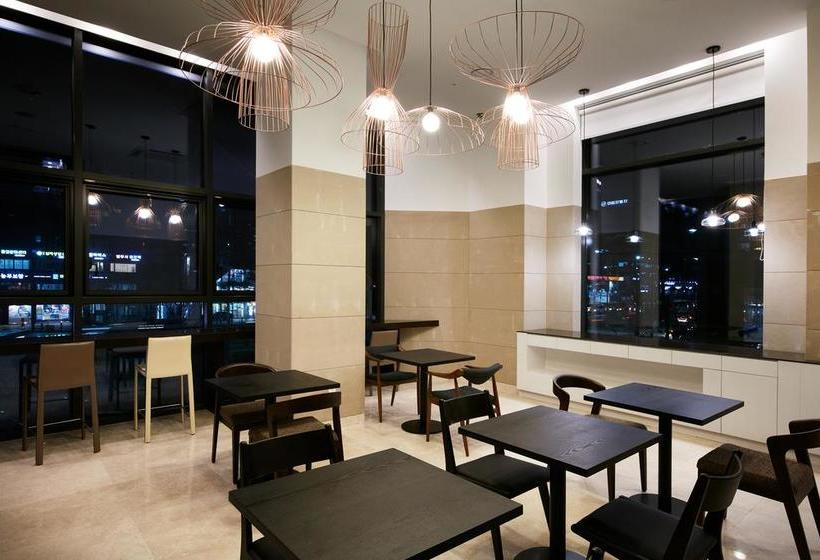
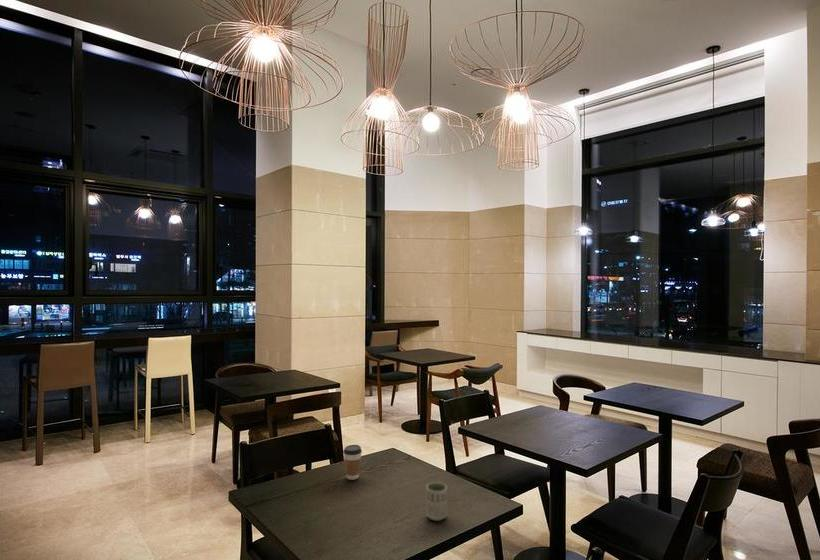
+ coffee cup (352, 462)
+ cup (436, 501)
